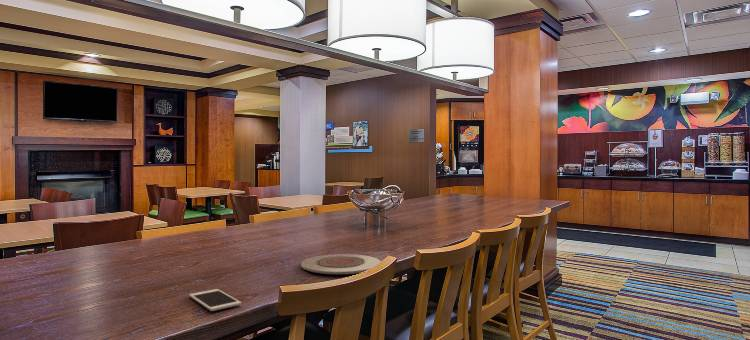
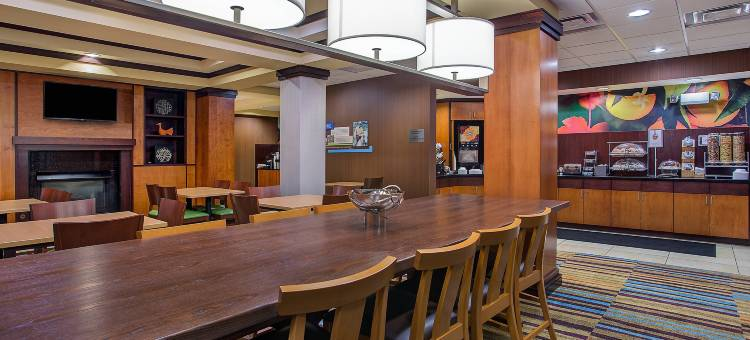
- cell phone (214, 299)
- plate (341, 262)
